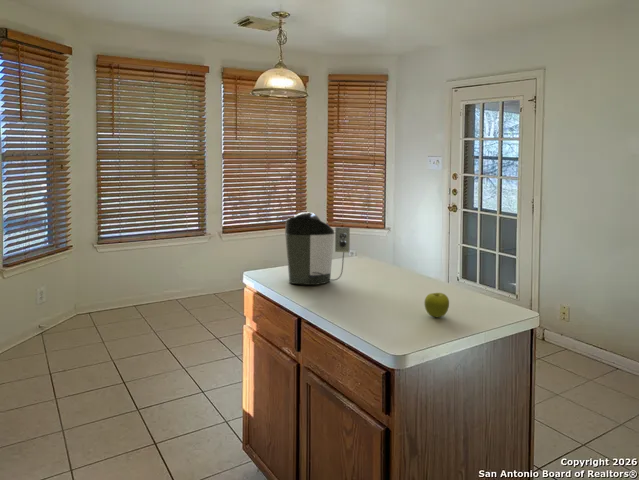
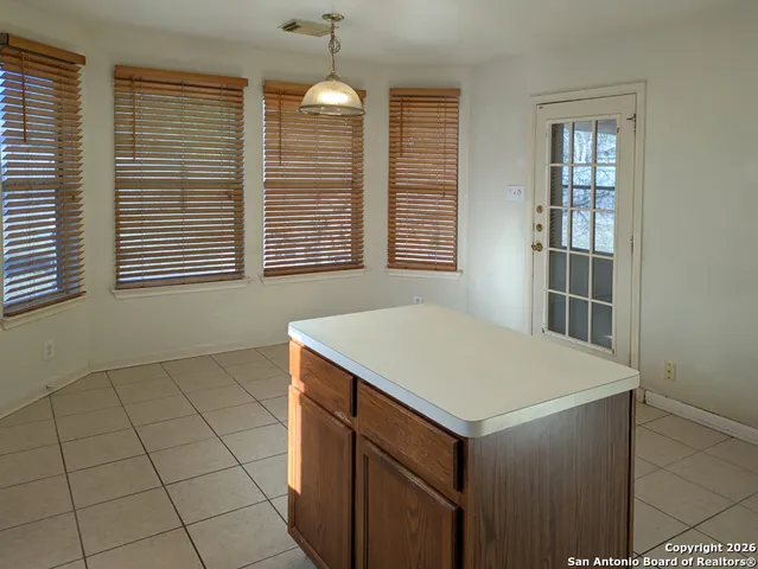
- fruit (436, 304)
- coffee maker (320, 247)
